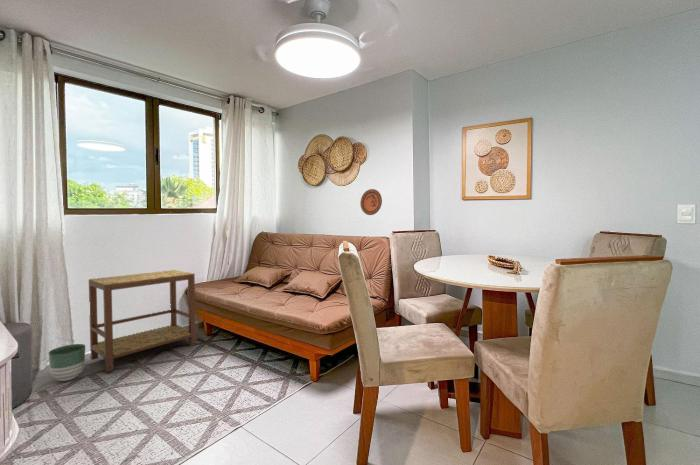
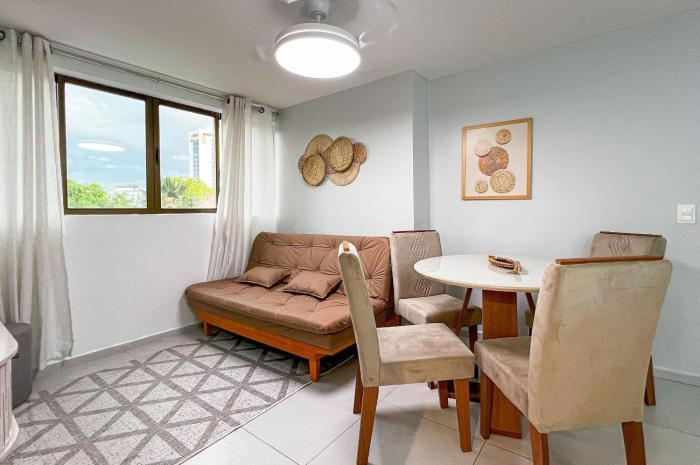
- planter (67, 364)
- decorative plate (371, 202)
- side table (146, 314)
